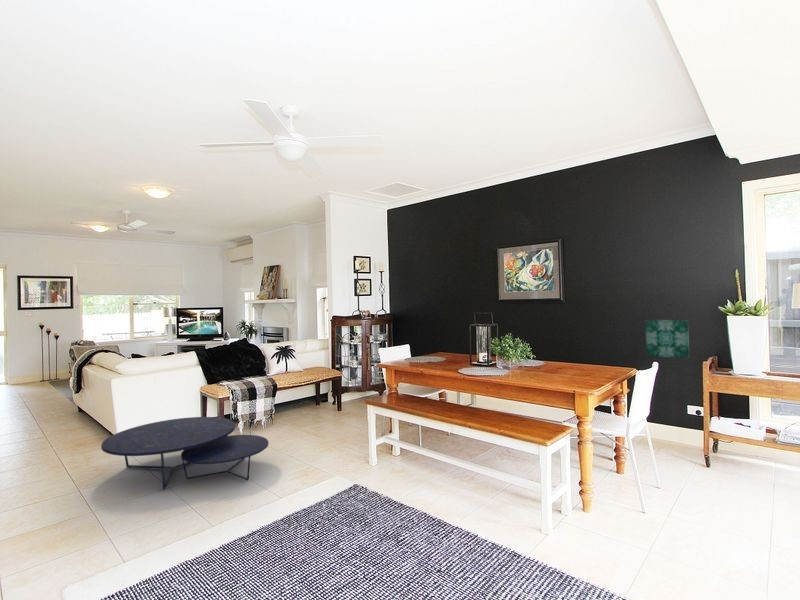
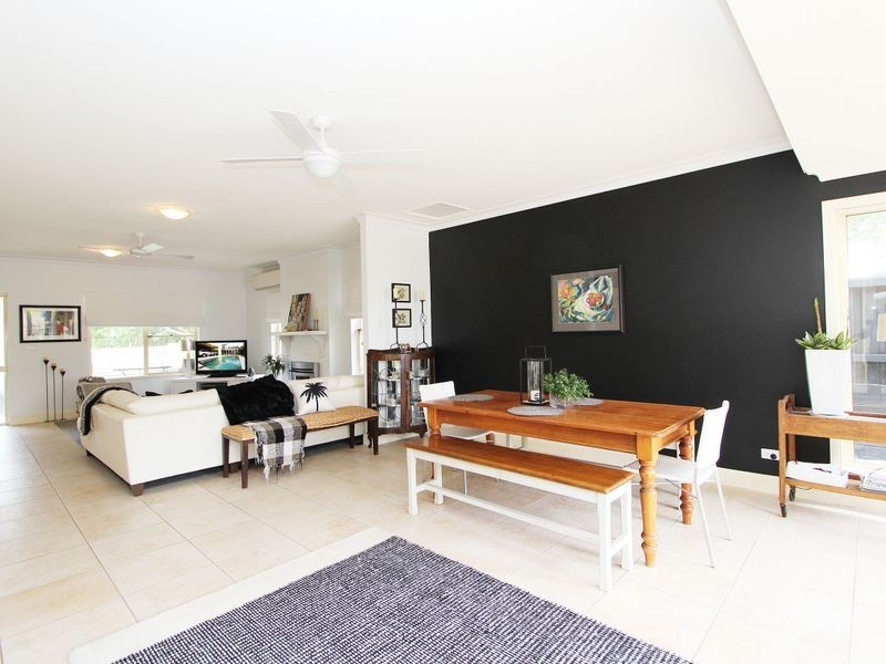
- nesting table (184, 453)
- wall art (666, 338)
